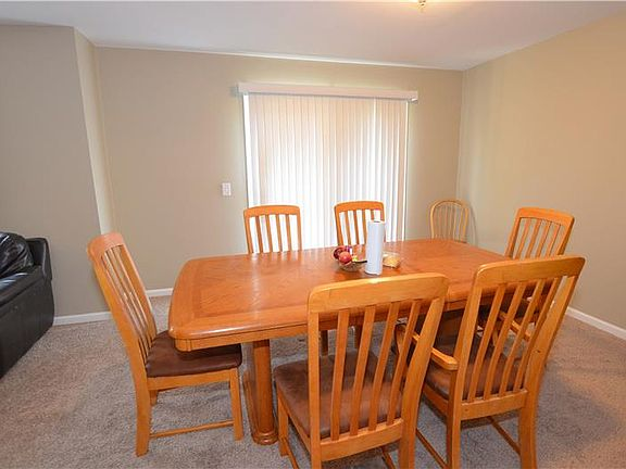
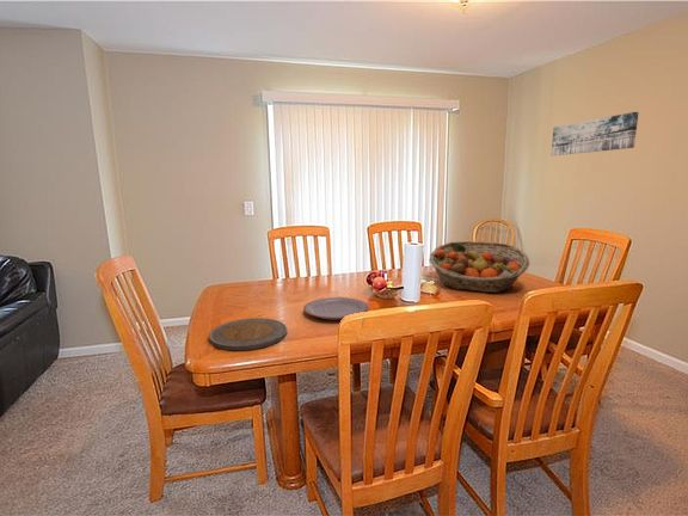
+ plate (248, 332)
+ plate (336, 308)
+ wall art (589, 136)
+ fruit basket (477, 265)
